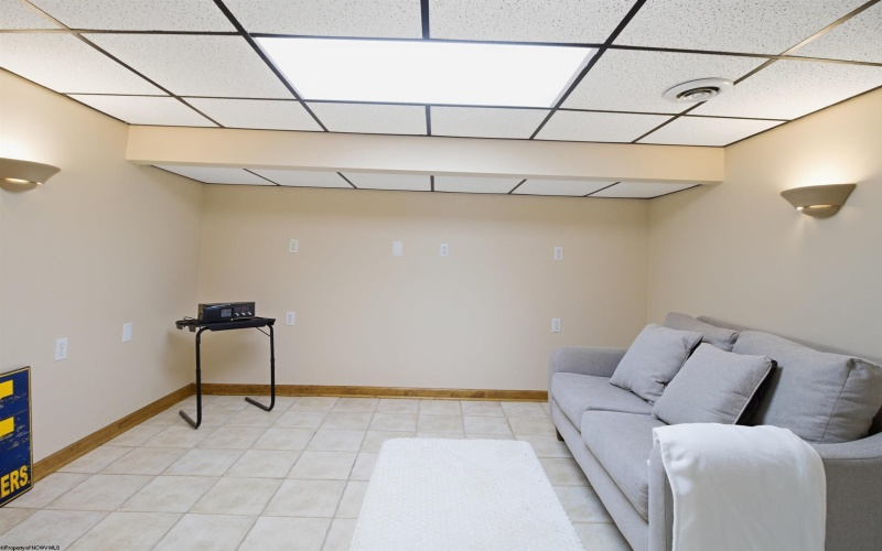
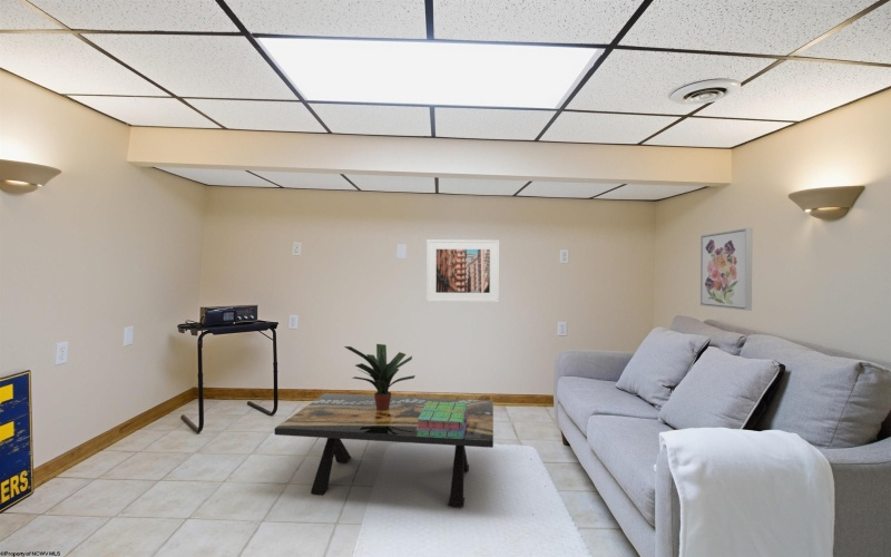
+ potted plant (378, 374)
+ coffee table (394, 441)
+ stack of books (443, 418)
+ wall art (724, 270)
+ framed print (462, 271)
